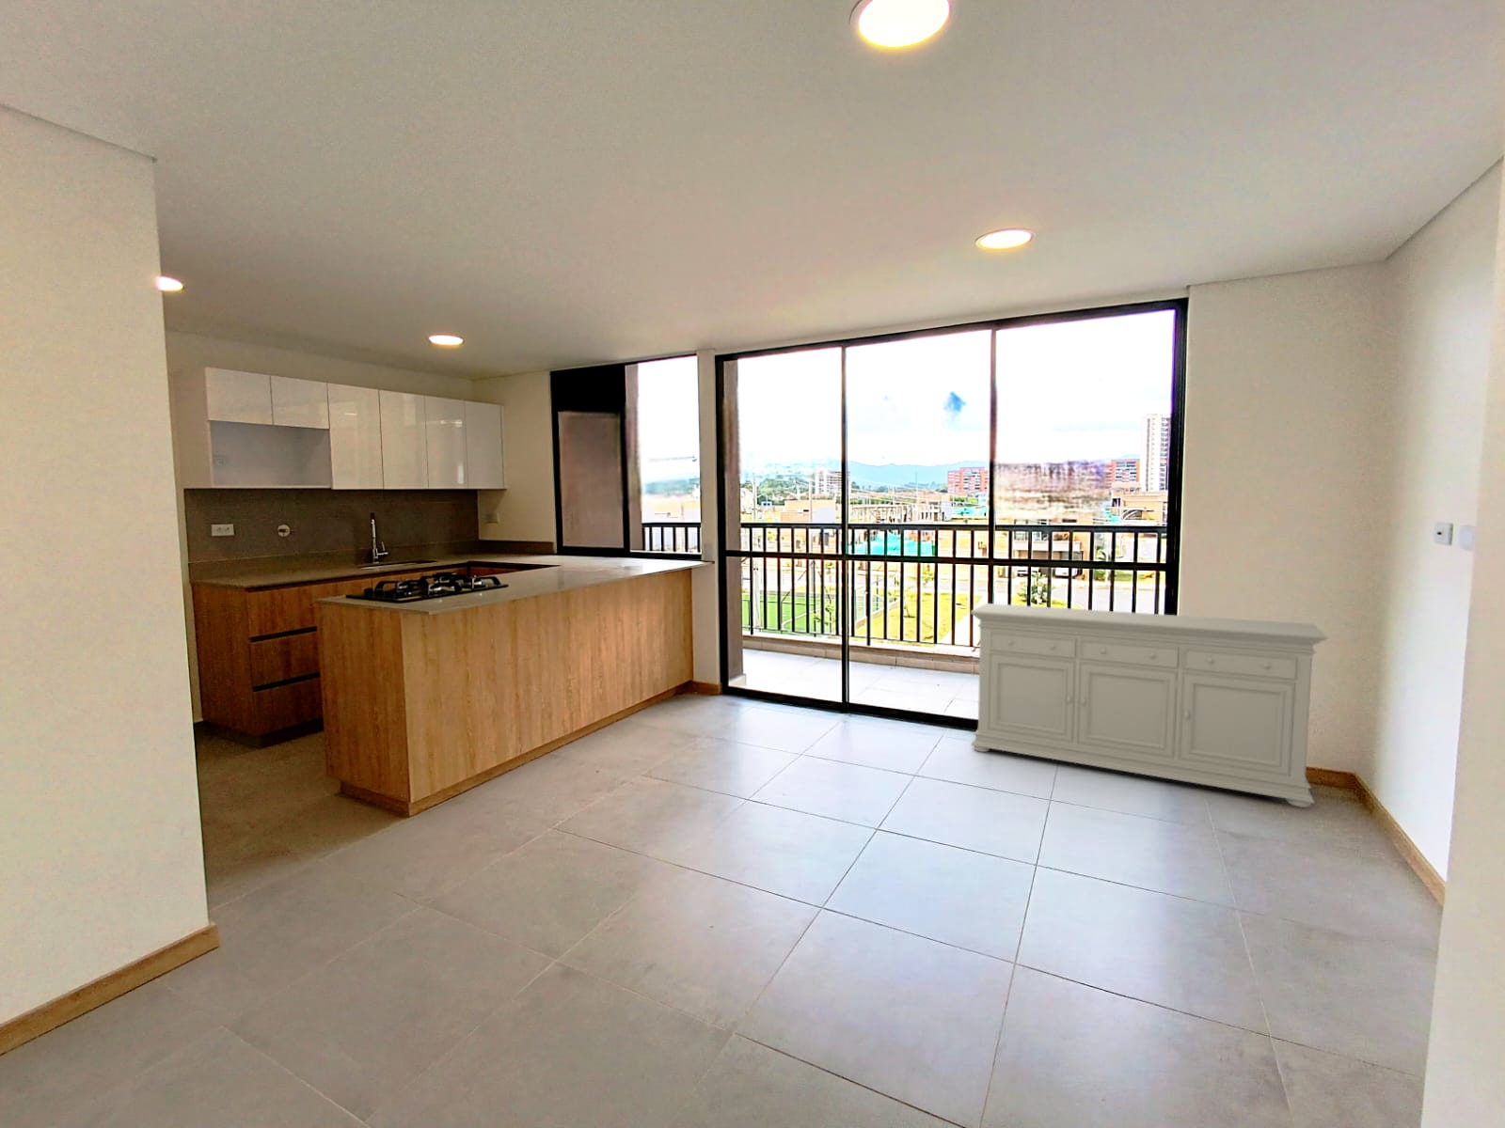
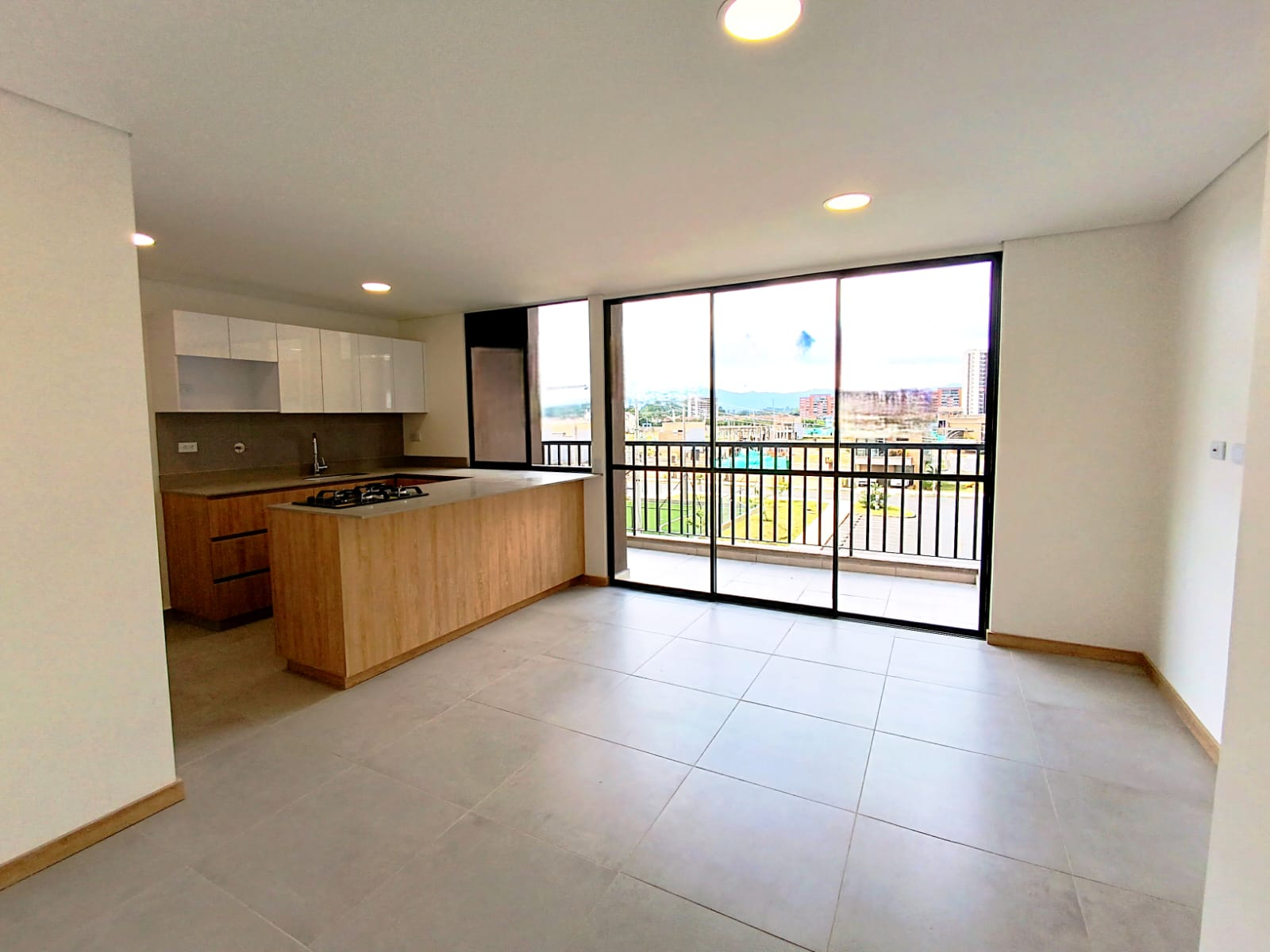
- sideboard (1127, 692)
